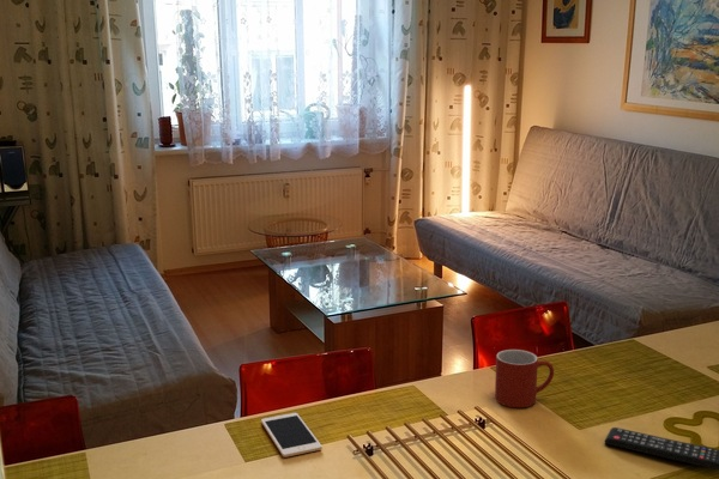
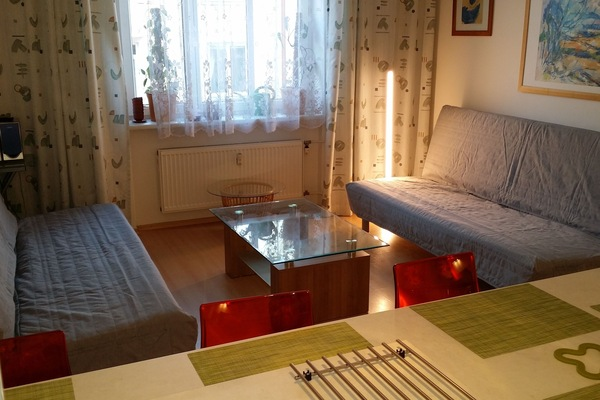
- remote control (669, 449)
- mug (524, 377)
- cell phone (290, 433)
